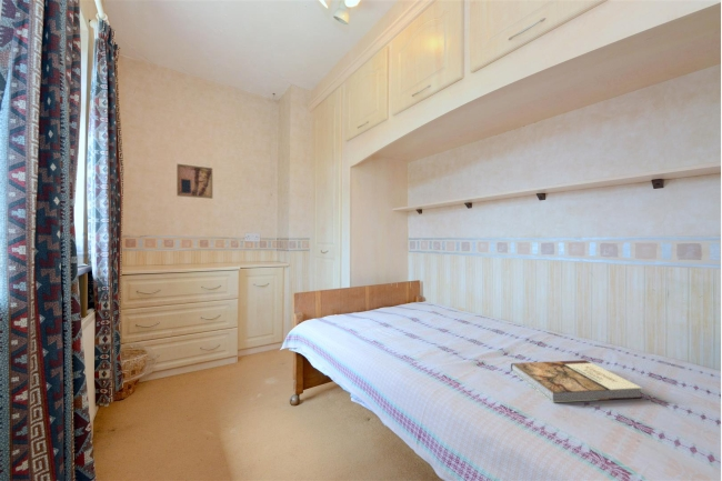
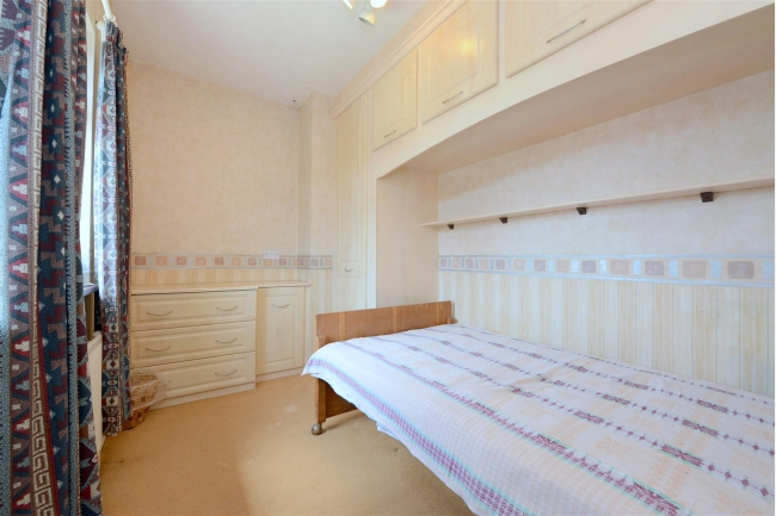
- wall art (194, 181)
- book (570, 378)
